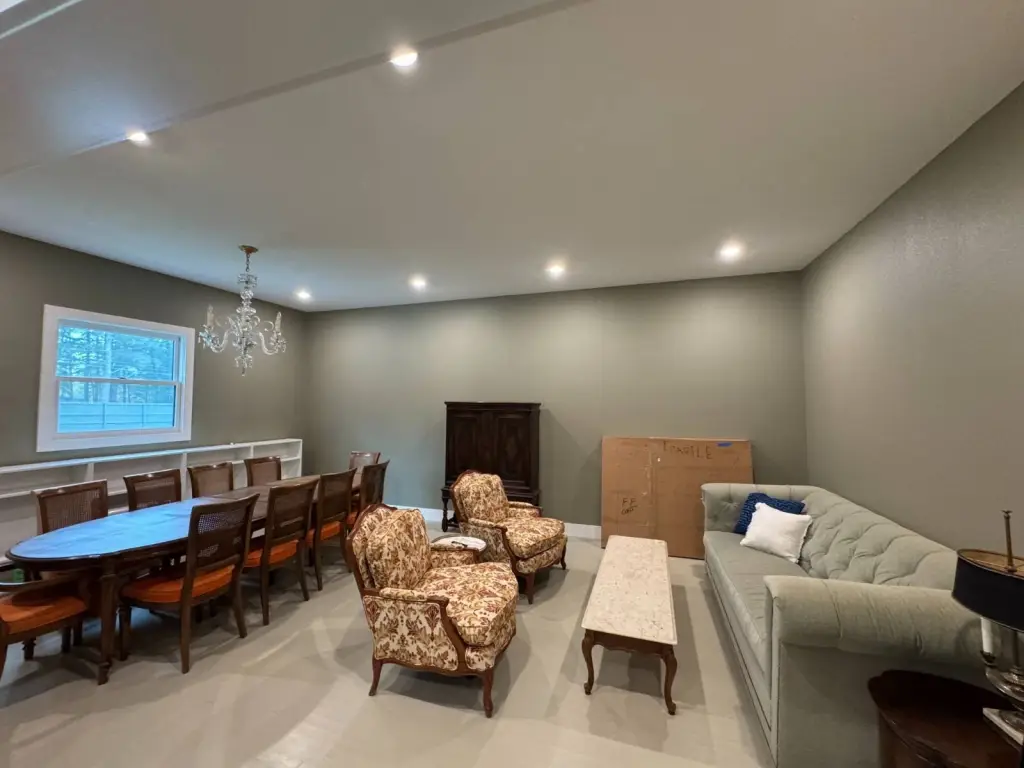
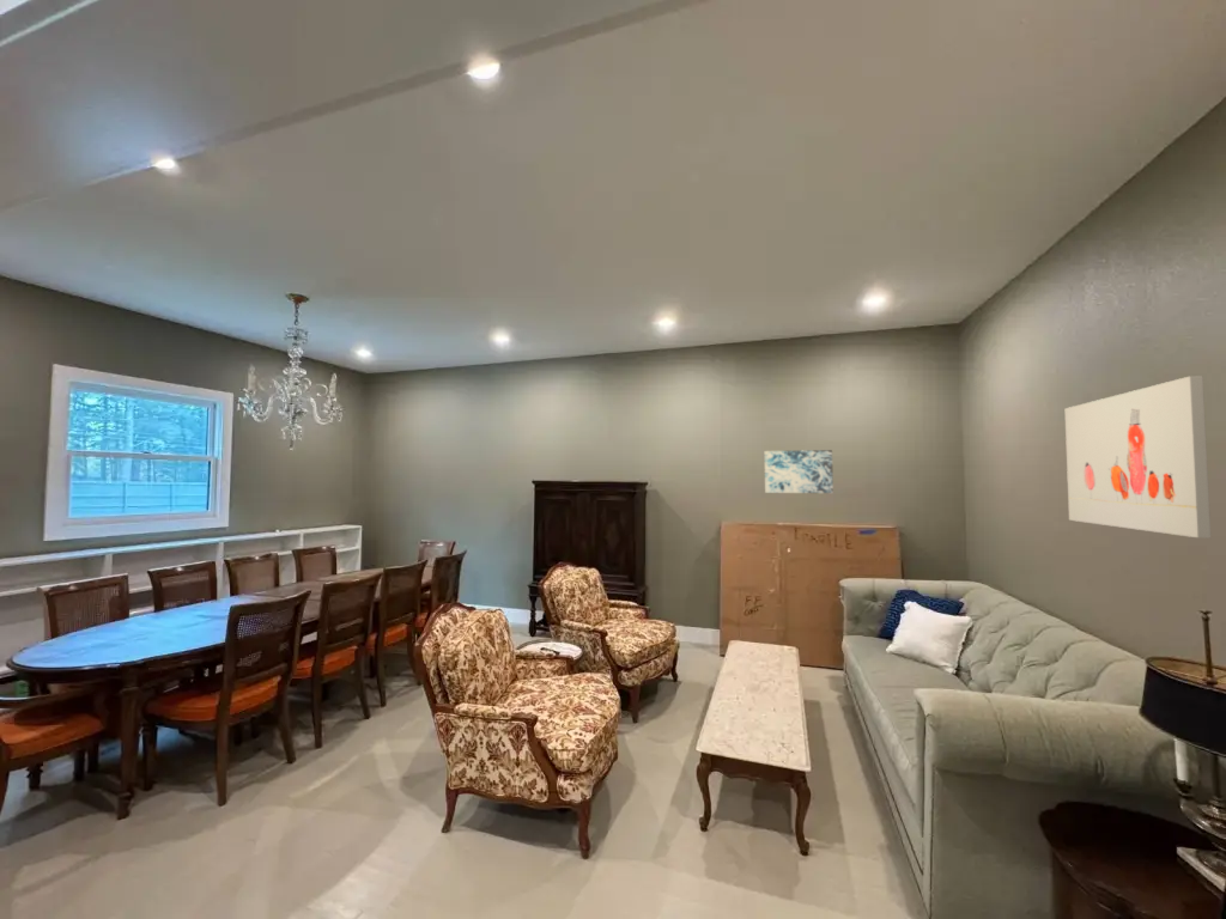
+ wall art (797, 471)
+ wall art (1123, 461)
